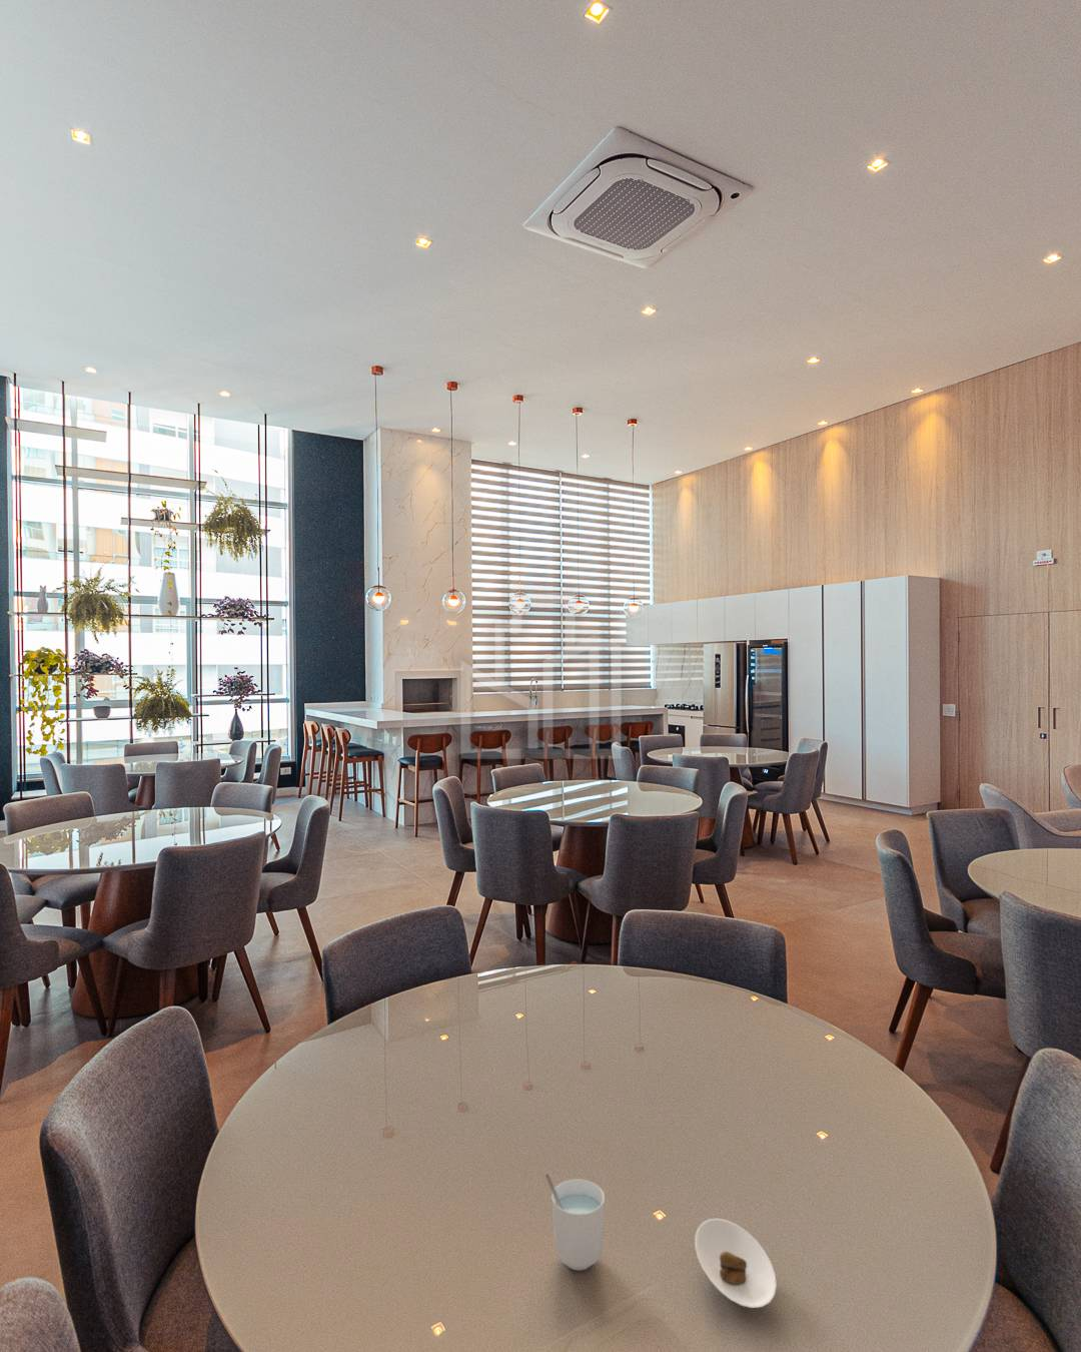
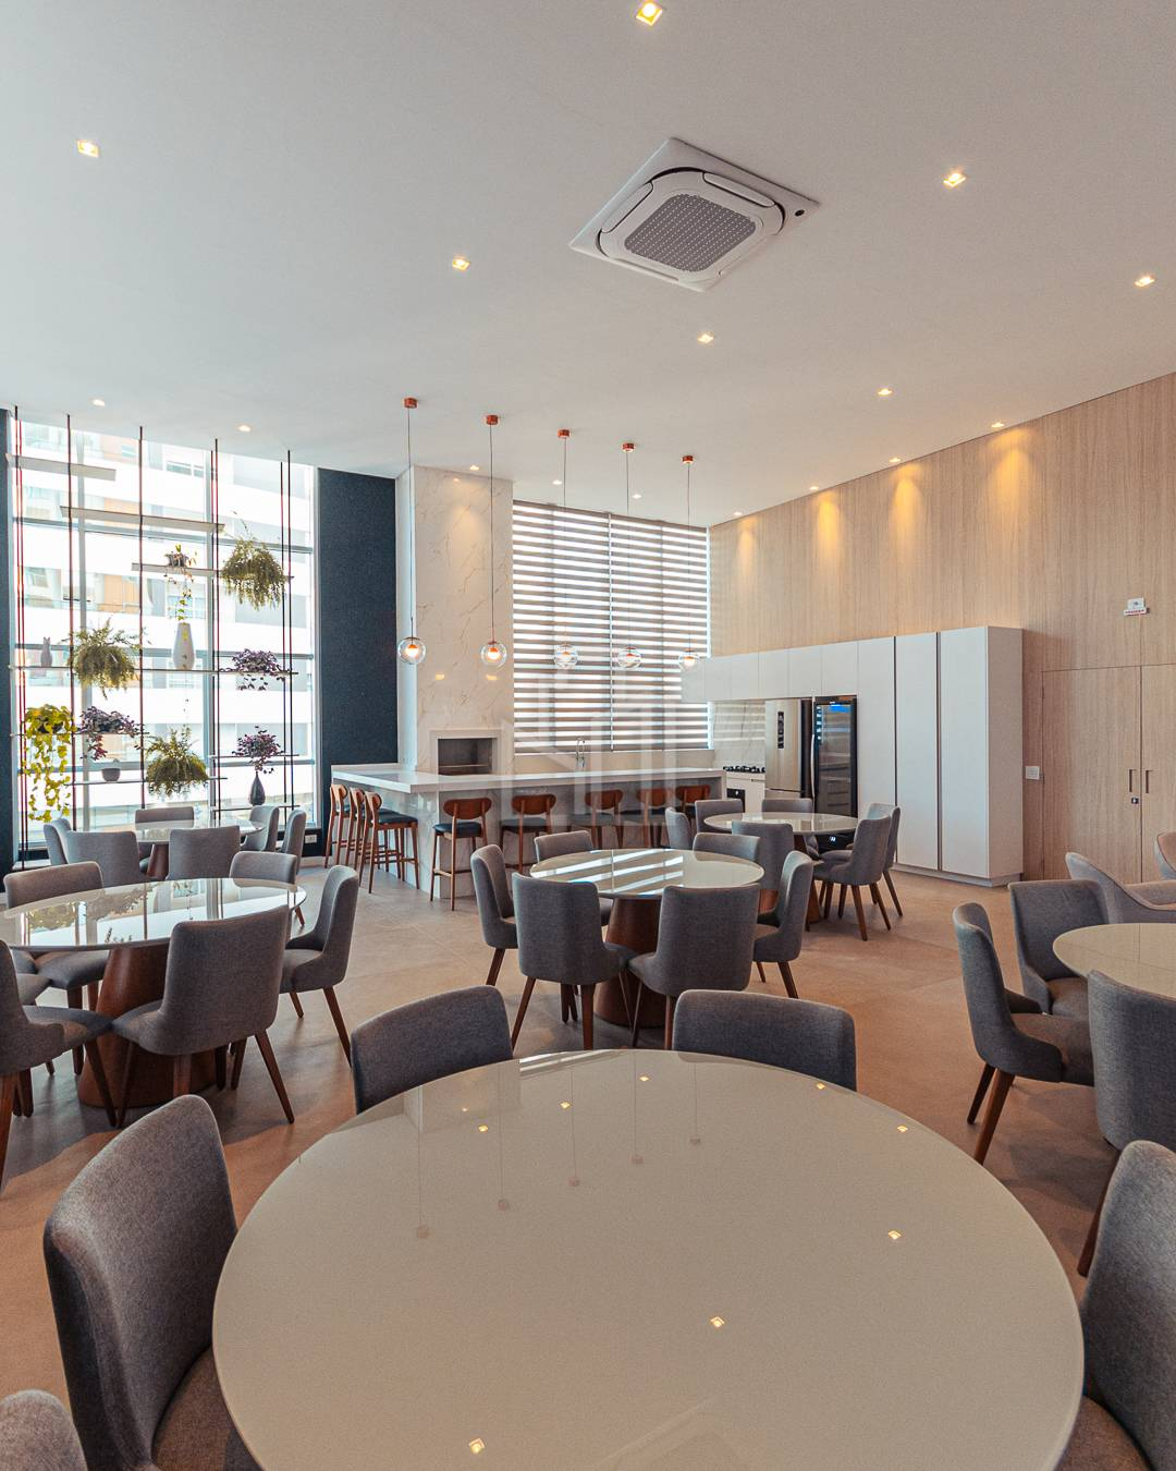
- cup (575, 1215)
- saucer (734, 1267)
